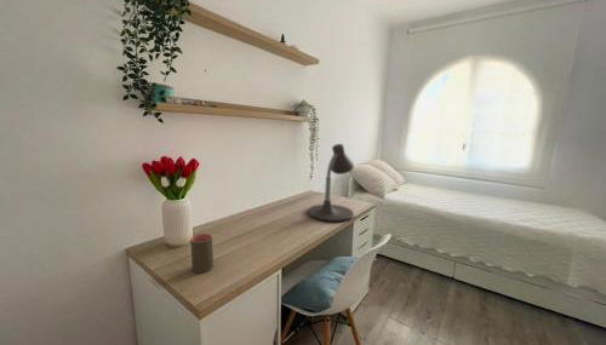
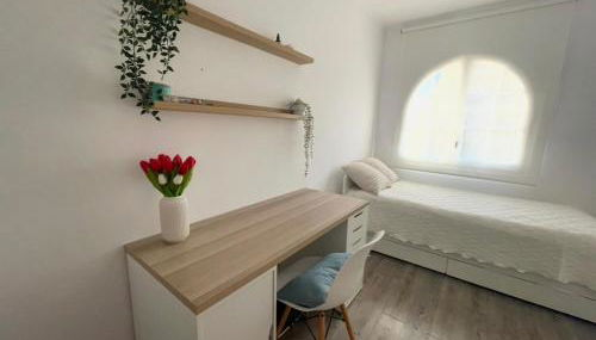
- desk lamp (330, 178)
- cup (201, 252)
